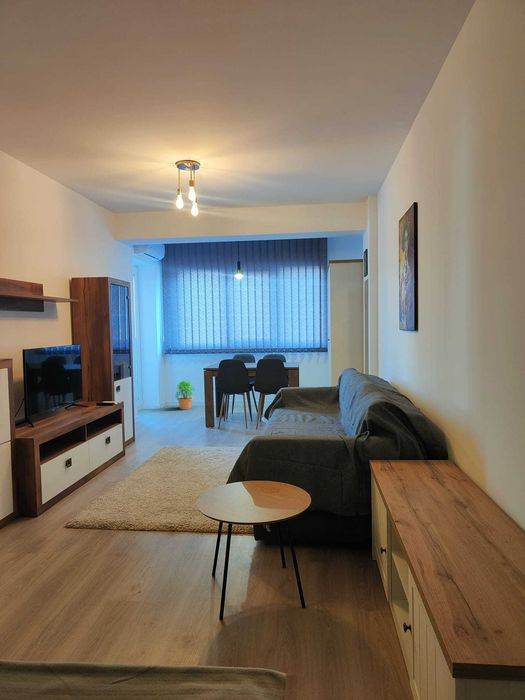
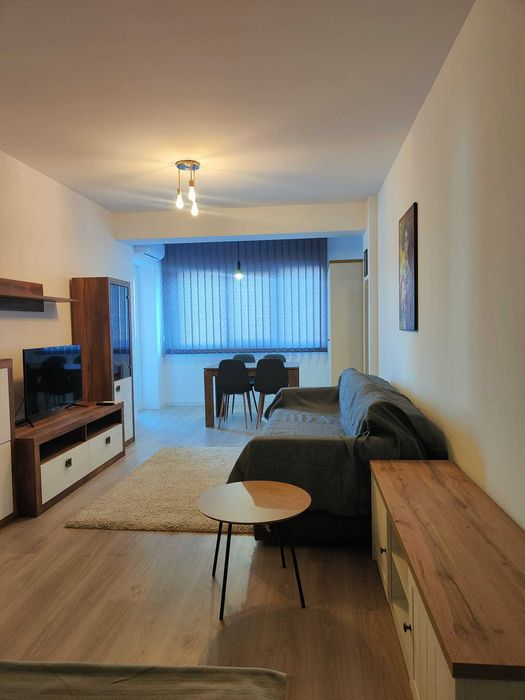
- potted plant (184, 394)
